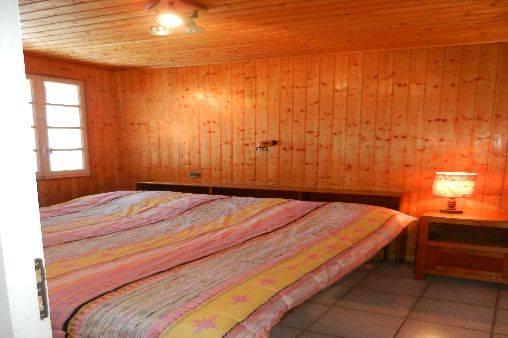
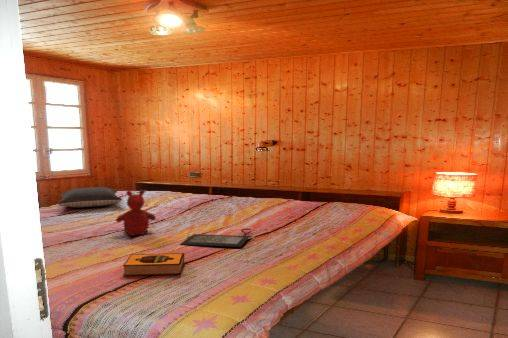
+ clutch bag (219, 239)
+ pillow (90, 196)
+ teddy bear (135, 211)
+ hardback book (155, 262)
